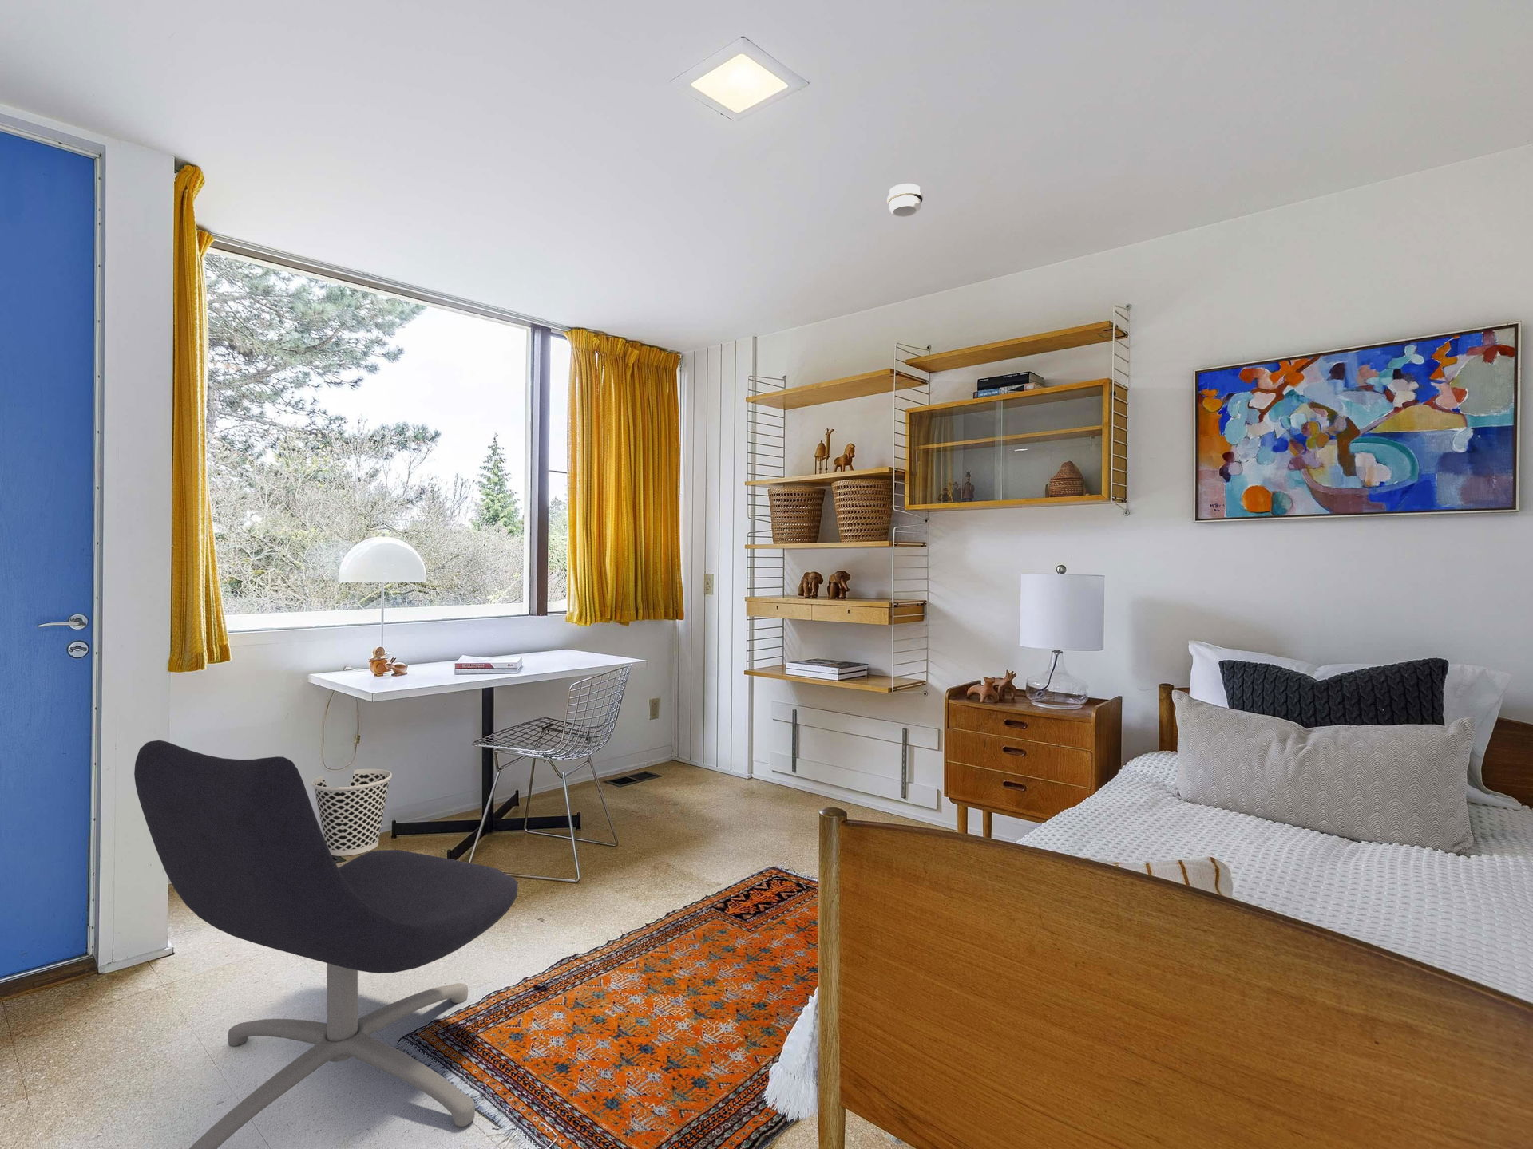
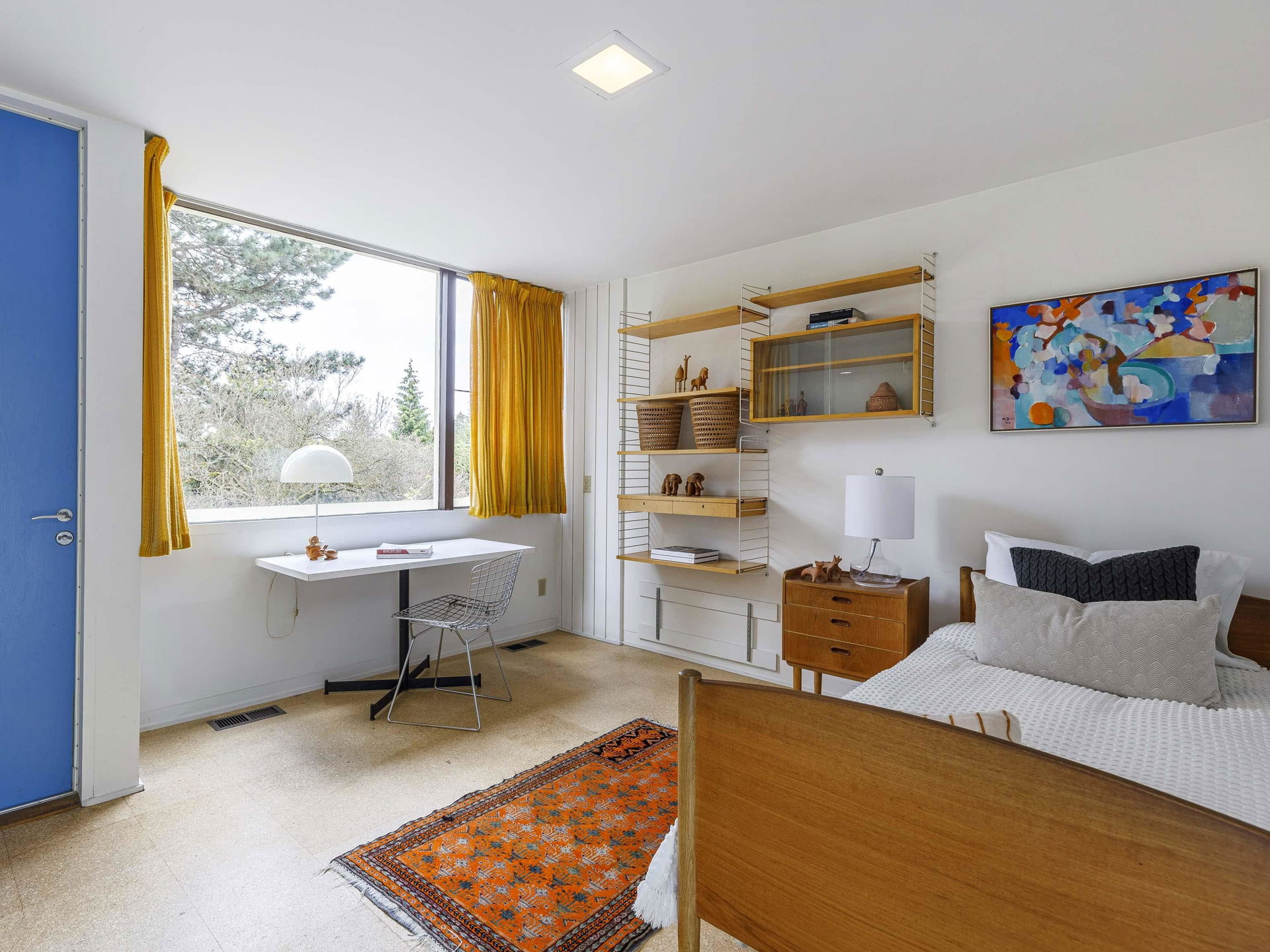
- wastebasket (352, 812)
- lounge chair (349, 898)
- smoke detector (904, 200)
